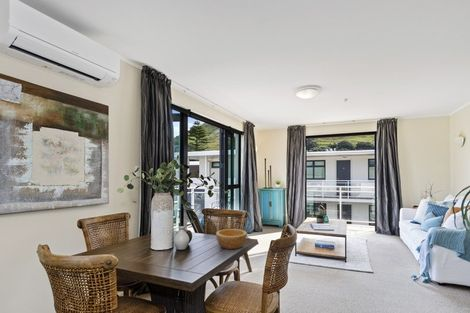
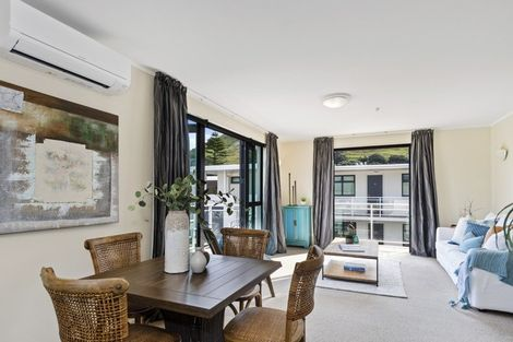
- bowl (231, 239)
